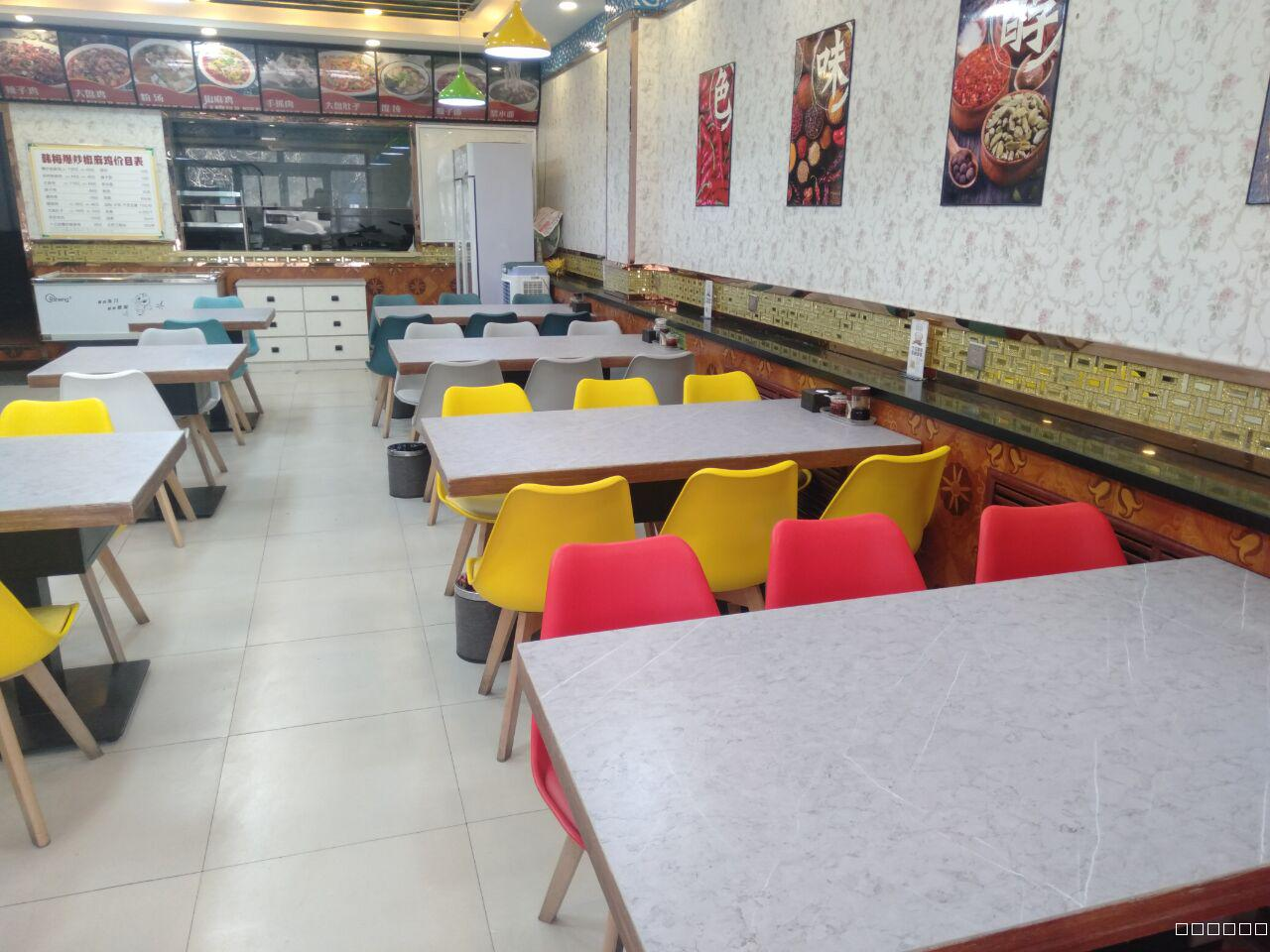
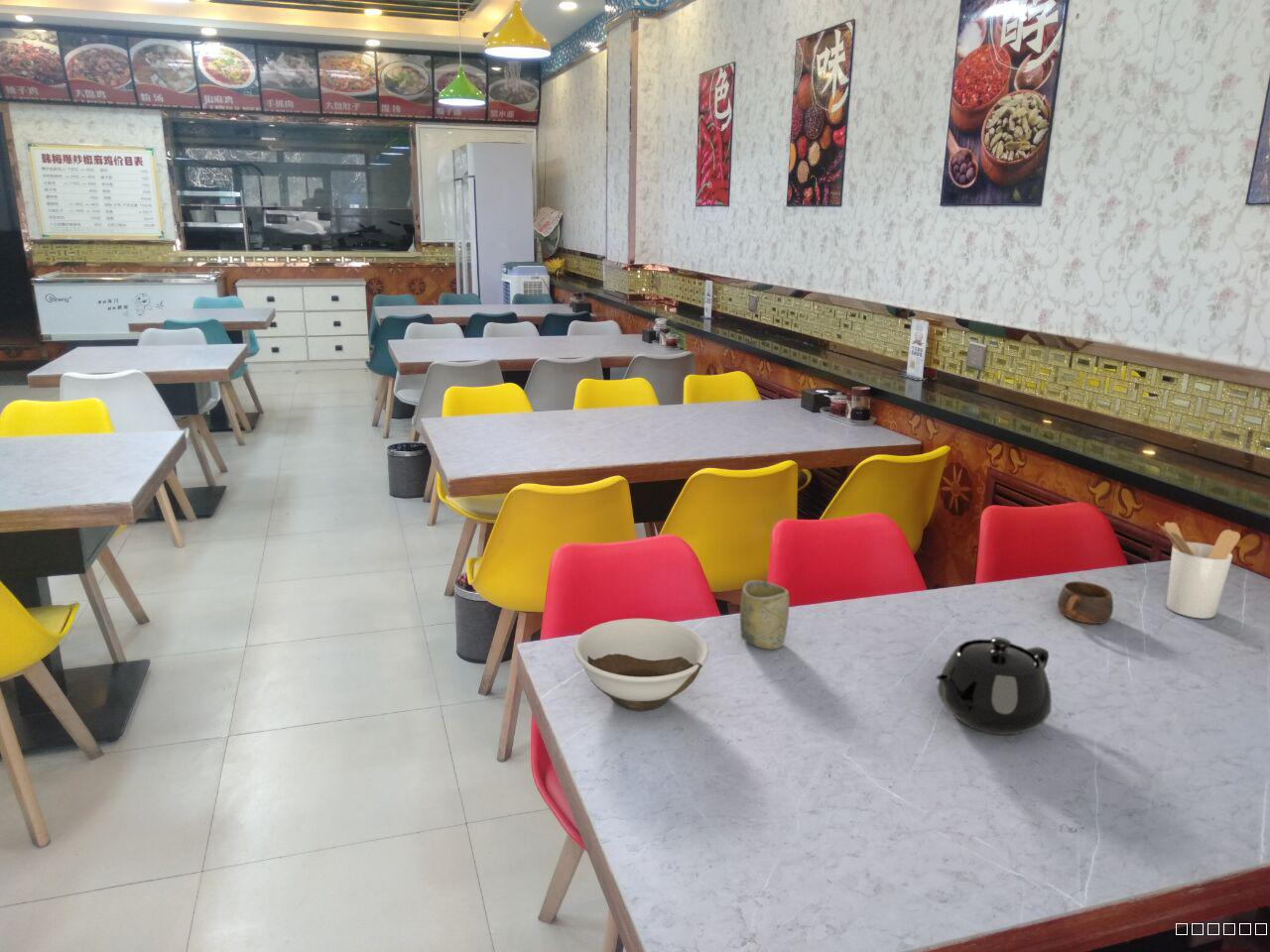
+ cup (764, 614)
+ teapot (991, 679)
+ cup (1080, 603)
+ utensil holder (1188, 566)
+ bowl (641, 671)
